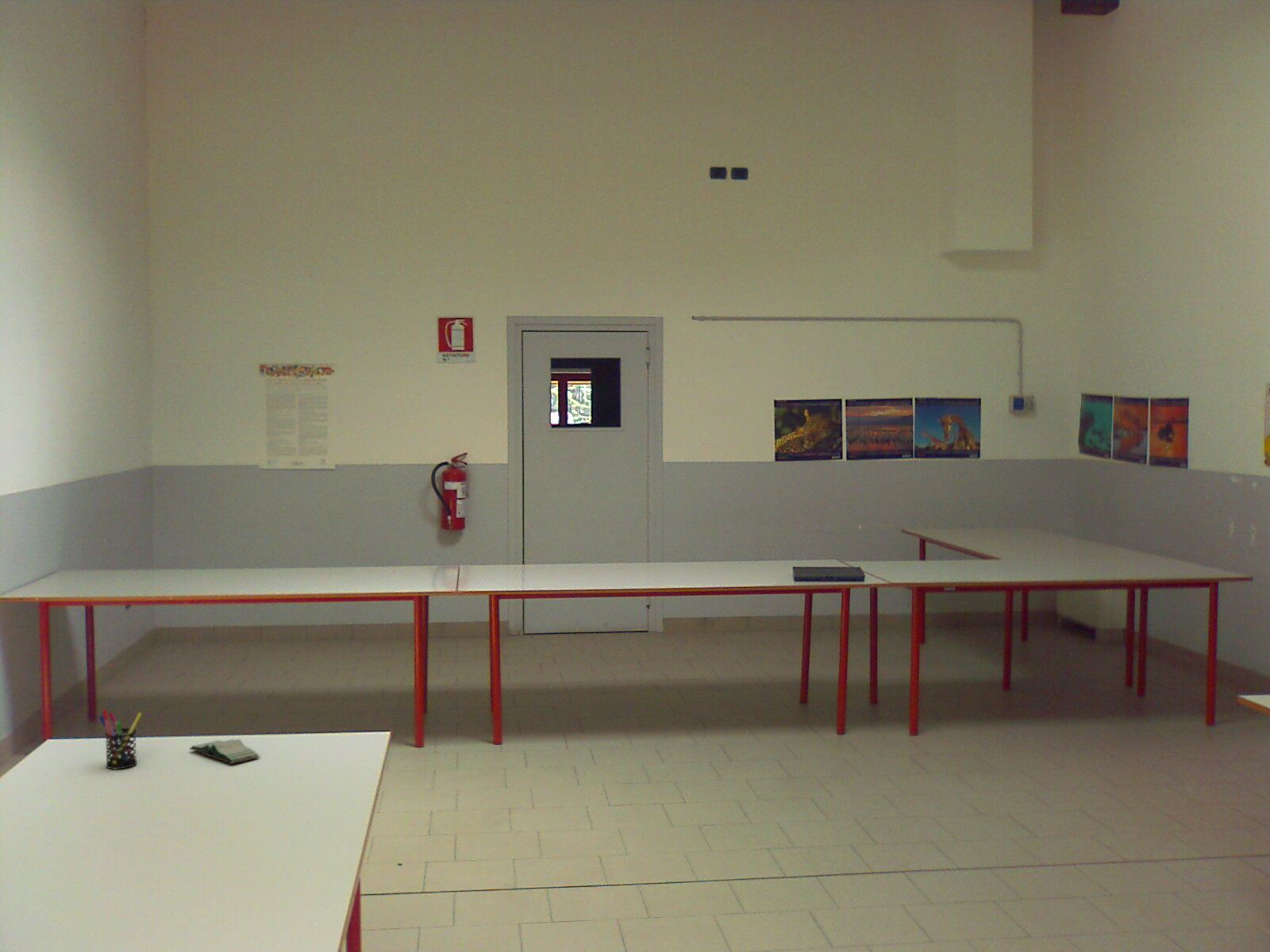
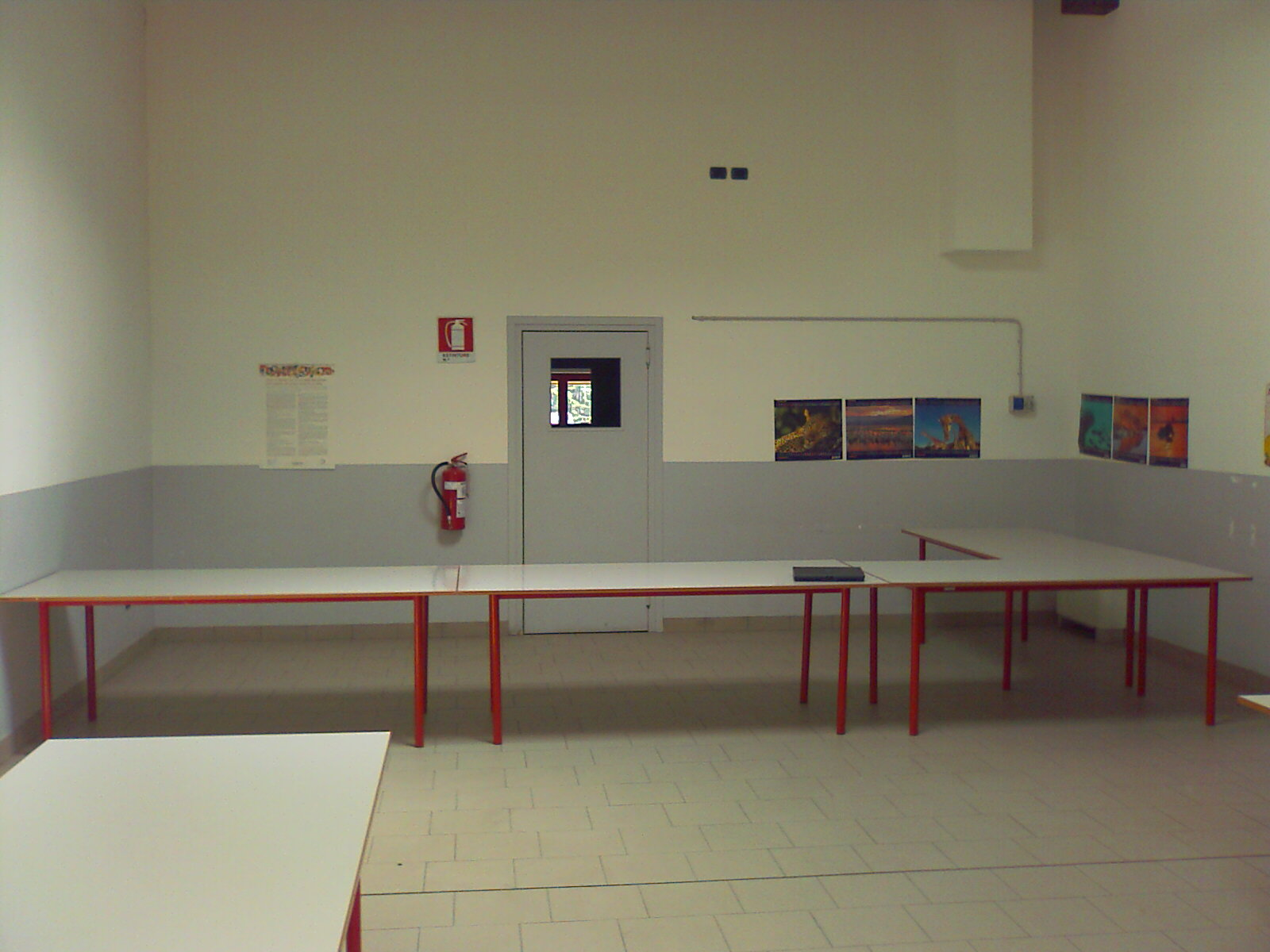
- pen holder (119, 737)
- book (224, 747)
